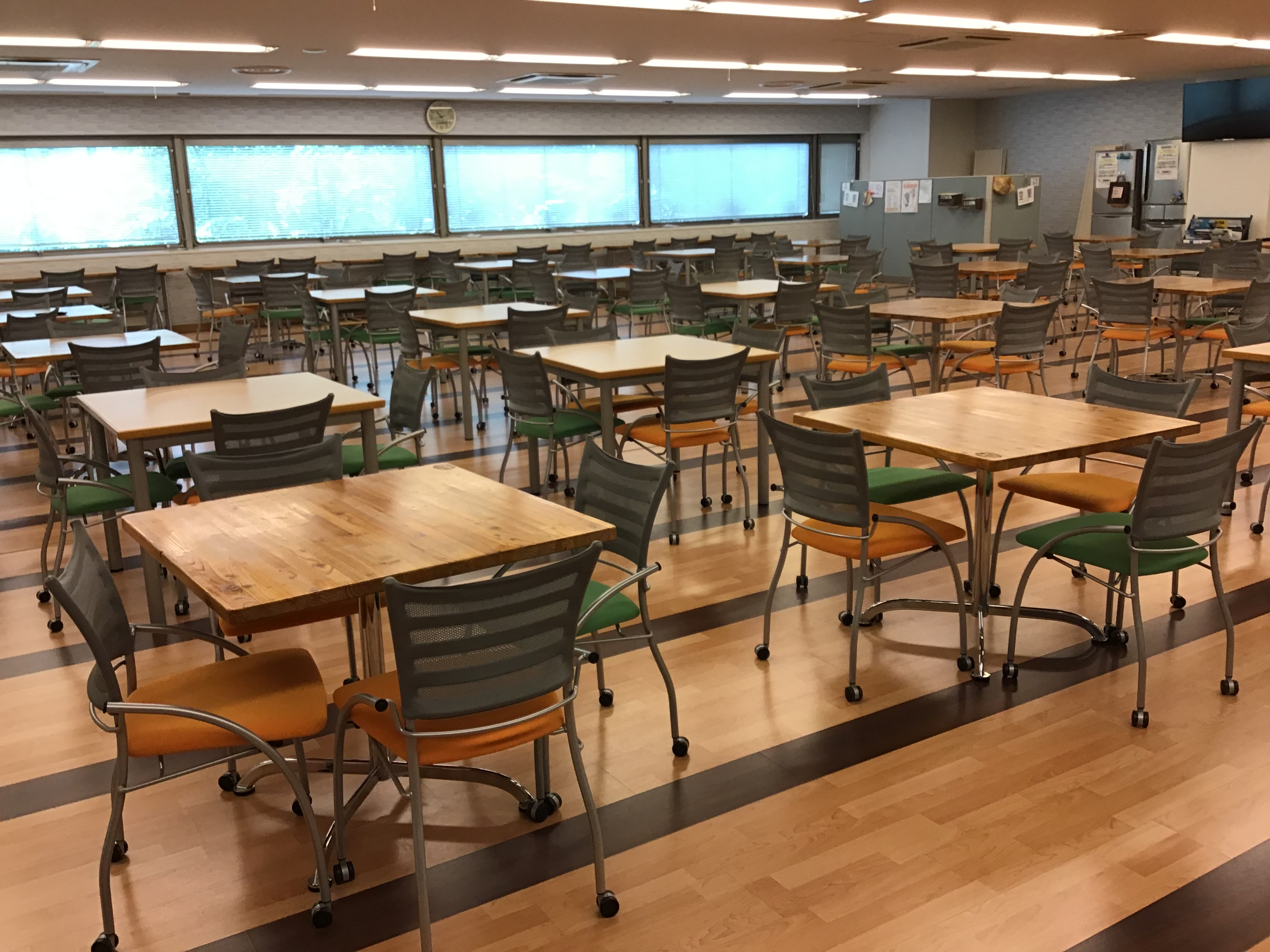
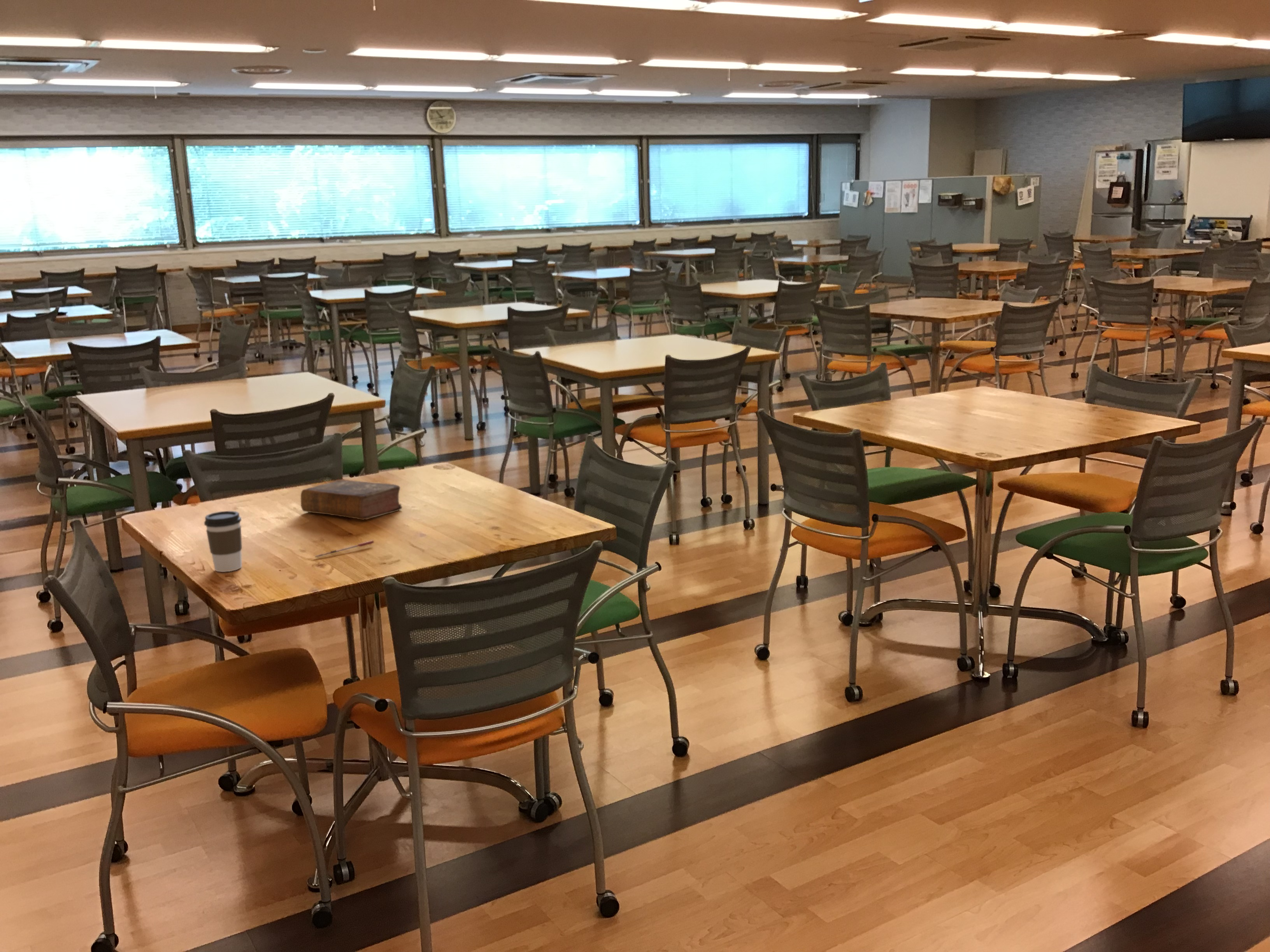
+ coffee cup (225, 541)
+ pen (344, 549)
+ book (351, 499)
